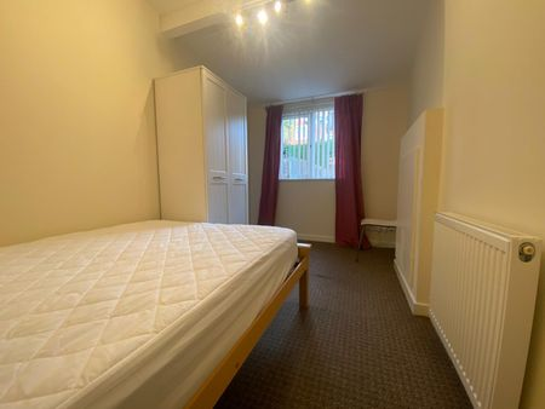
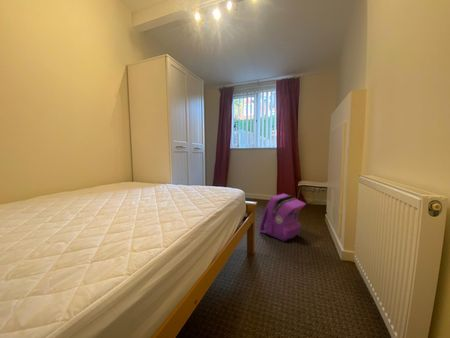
+ backpack (282, 215)
